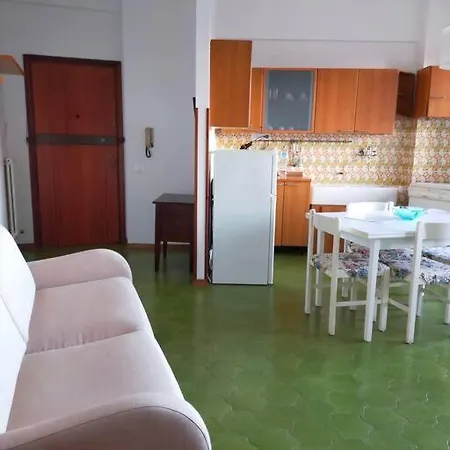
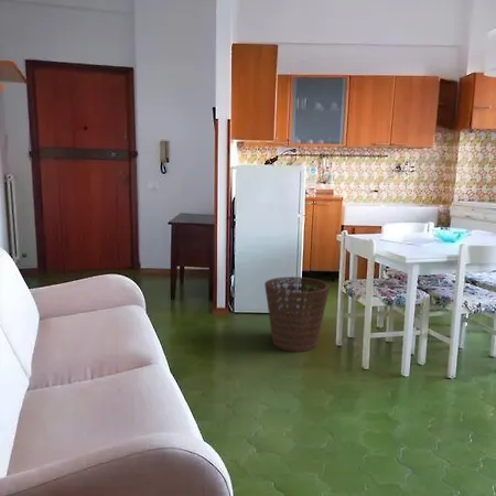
+ basket (294, 313)
